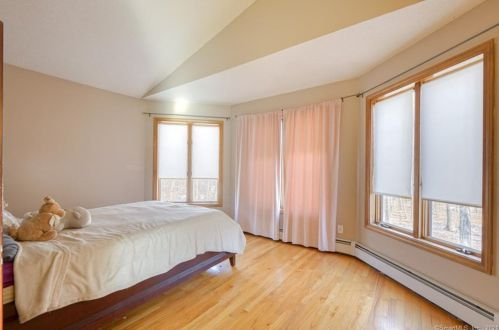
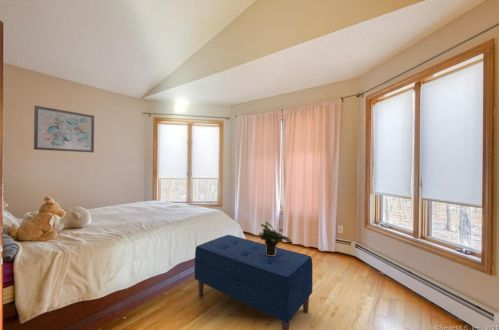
+ wall art (66, 131)
+ potted plant (272, 238)
+ bench (250, 276)
